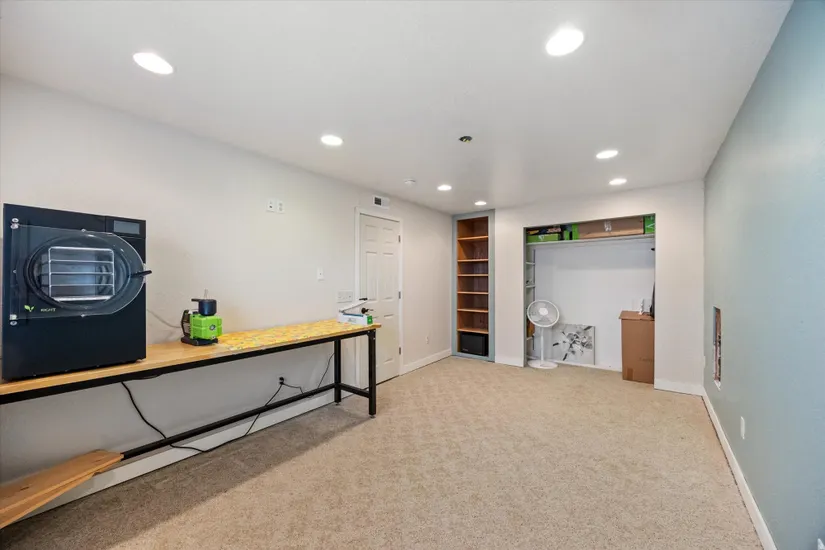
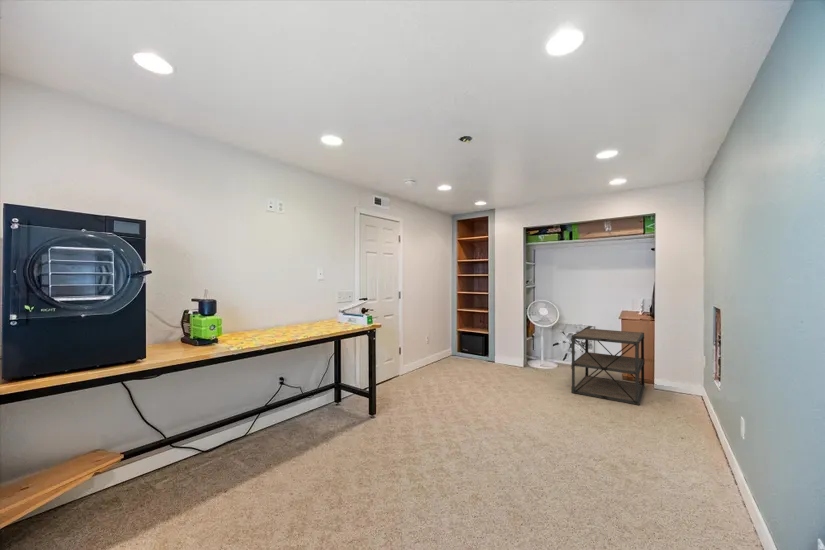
+ shelving unit (608, 361)
